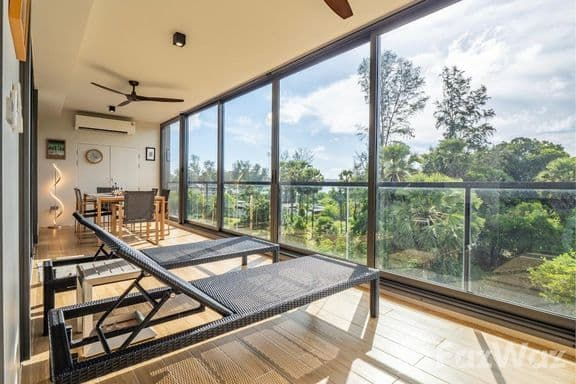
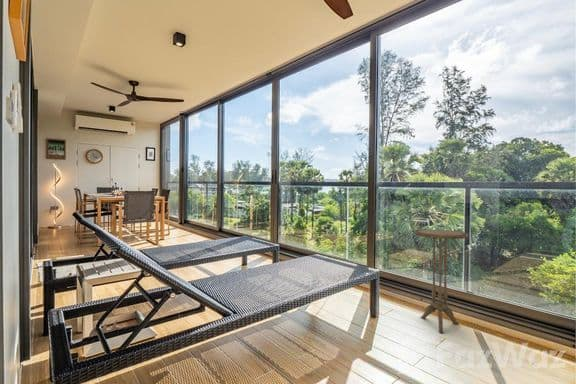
+ side table (439, 278)
